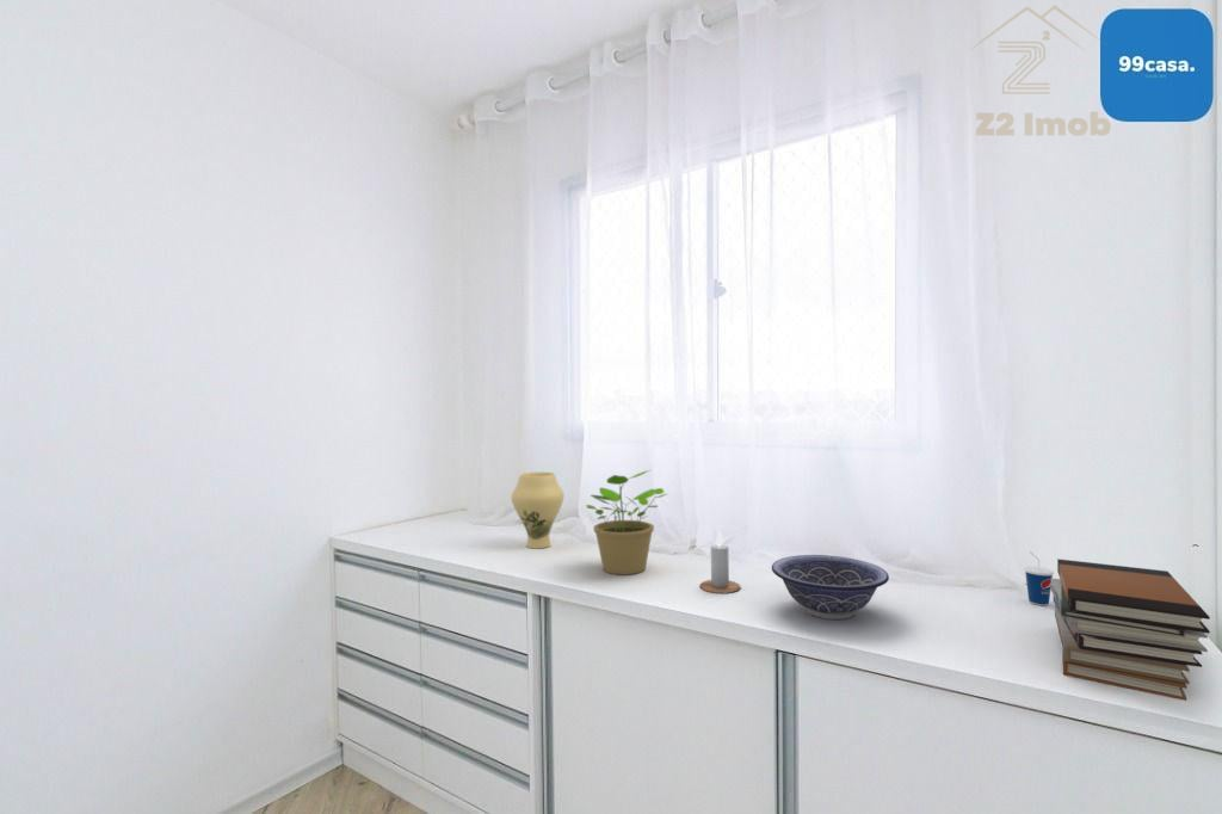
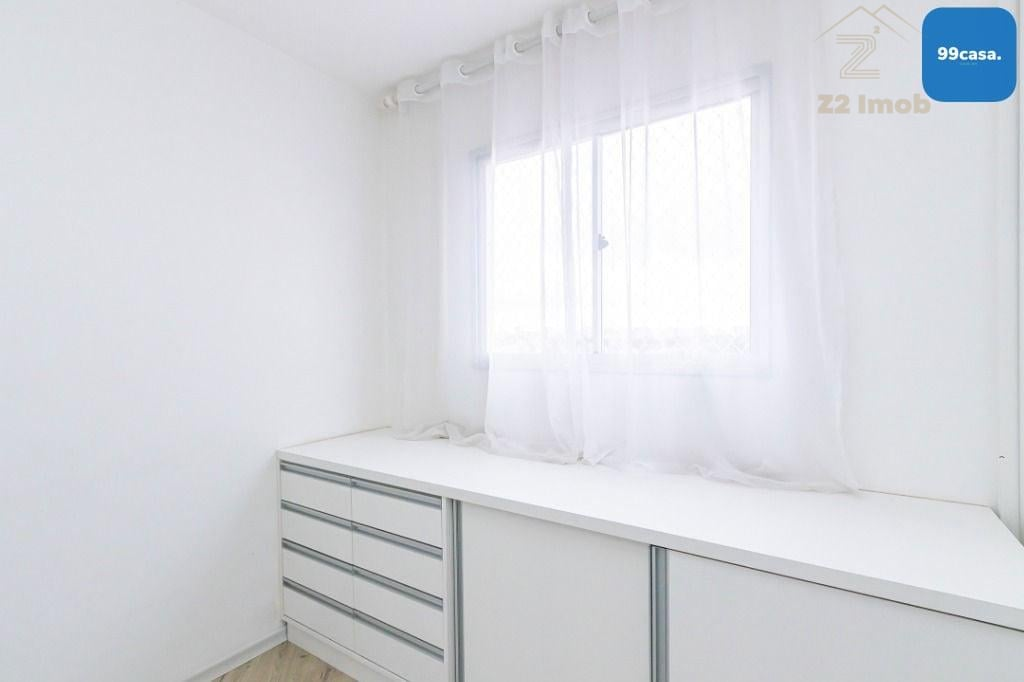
- book stack (1118, 619)
- cup (1038, 576)
- vase (537, 510)
- potted plant (618, 518)
- candle (720, 557)
- decorative bowl (828, 590)
